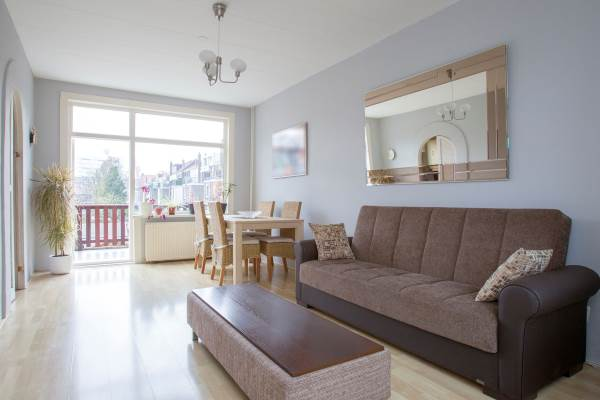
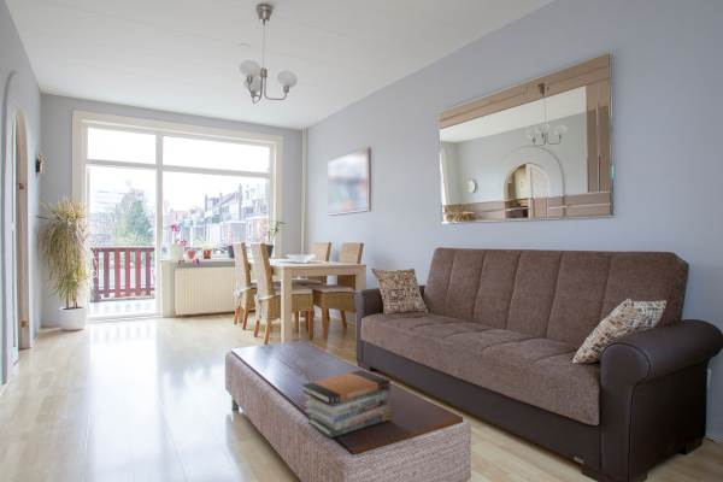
+ book stack (347, 401)
